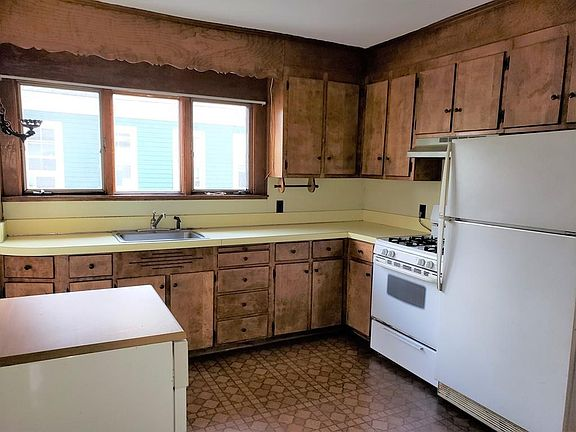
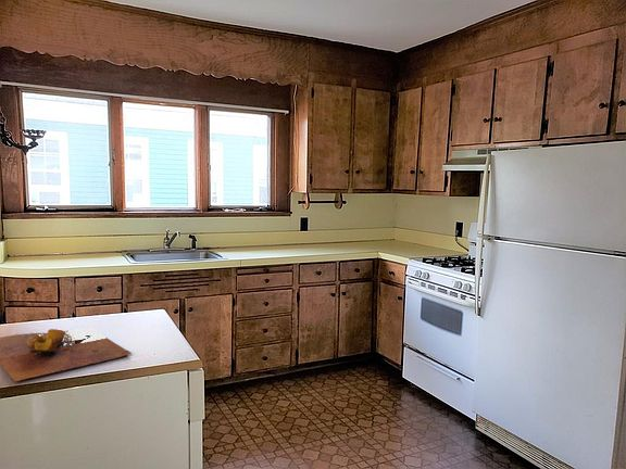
+ cutting board (54, 339)
